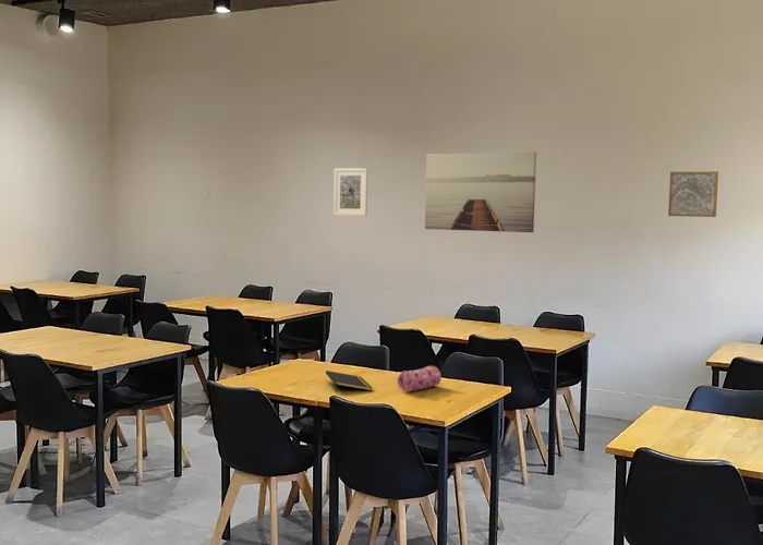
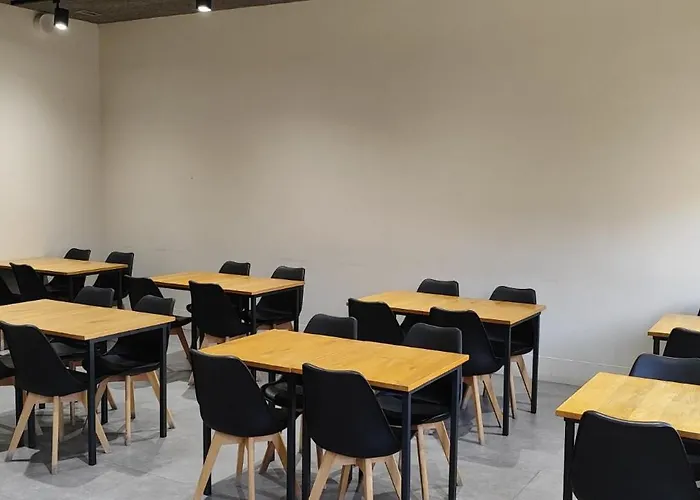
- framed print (350, 192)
- wall art (479, 192)
- notepad (348, 380)
- pencil case (419, 378)
- wall art (692, 194)
